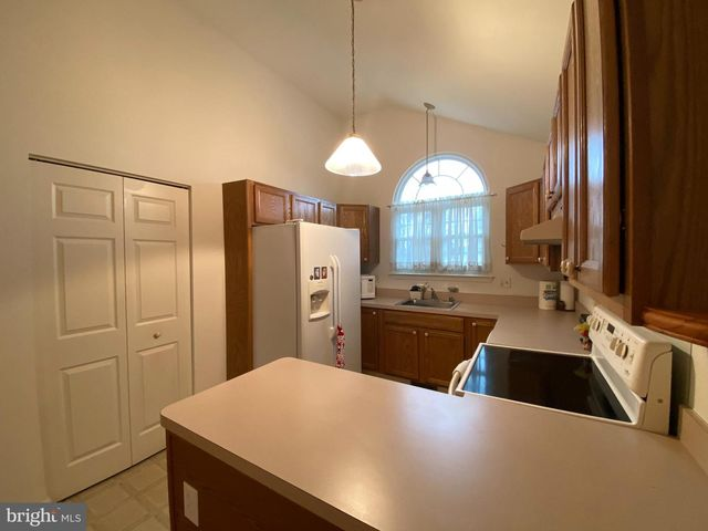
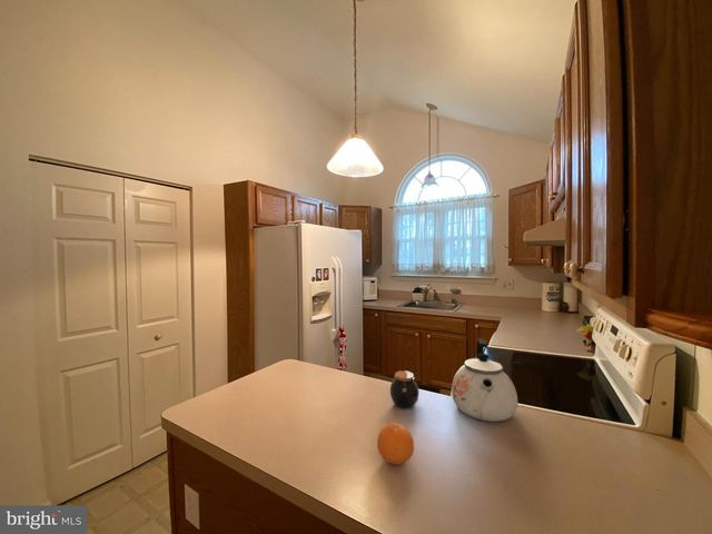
+ jar (404, 389)
+ kettle (483, 375)
+ fruit (395, 444)
